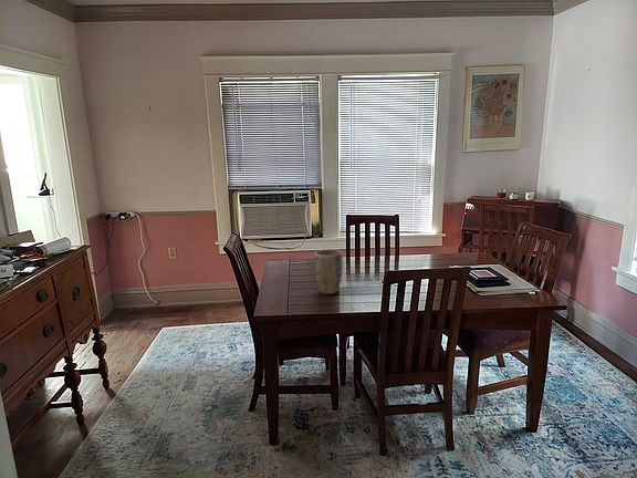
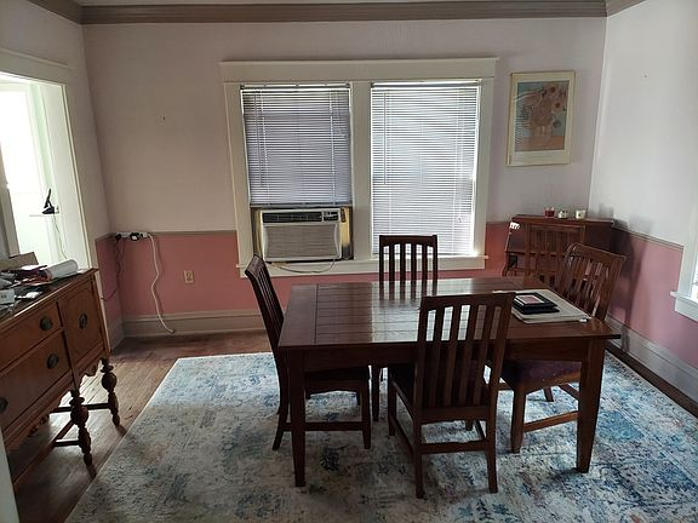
- plant pot (328, 271)
